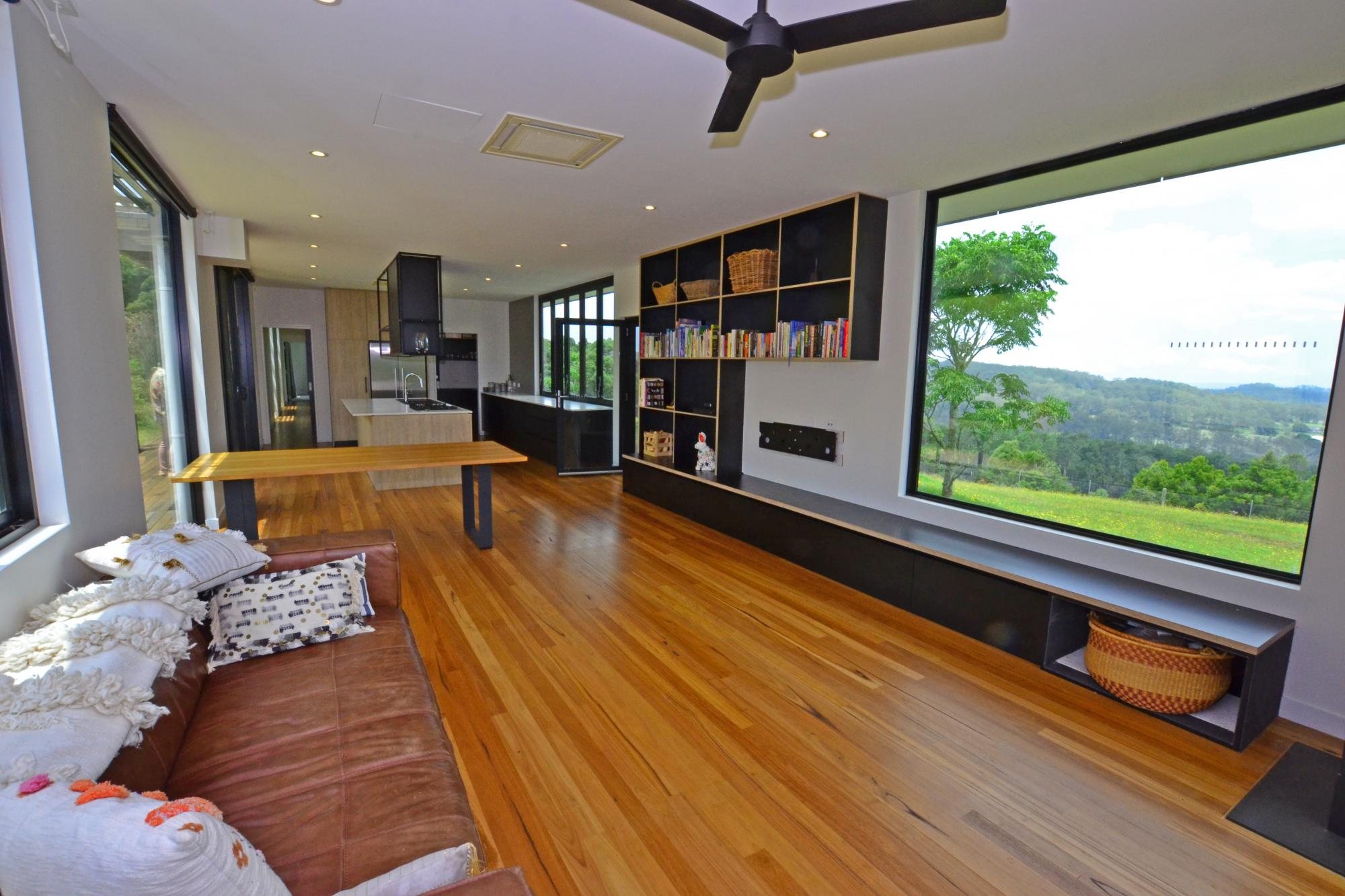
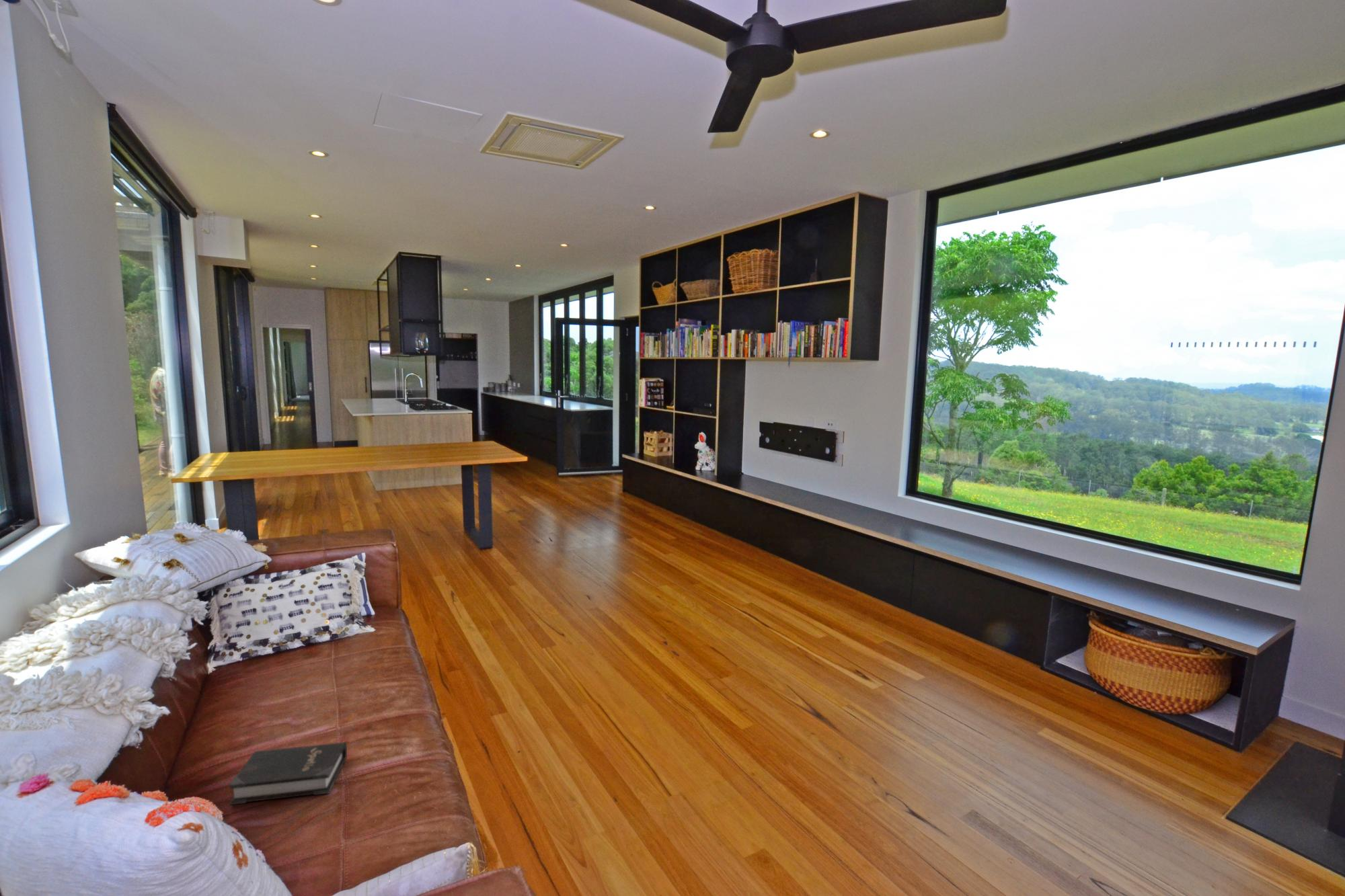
+ hardback book (291, 770)
